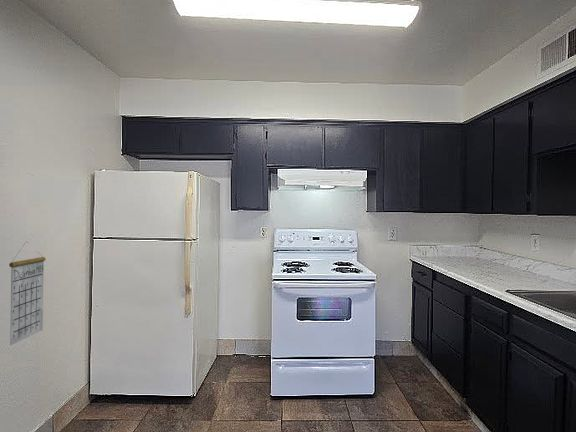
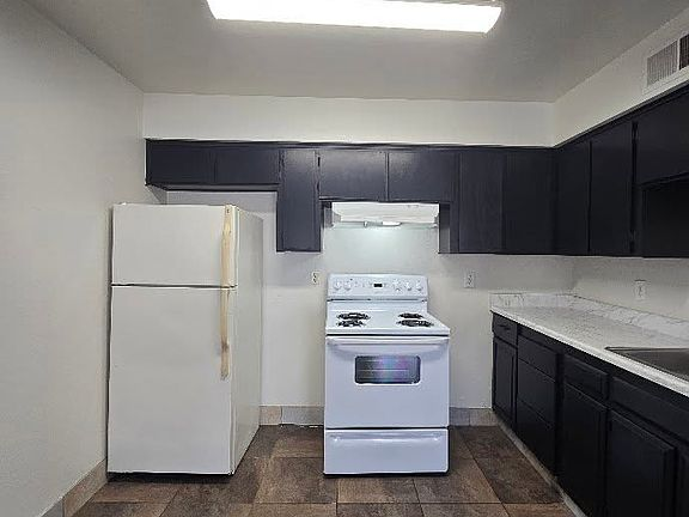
- calendar (28, 289)
